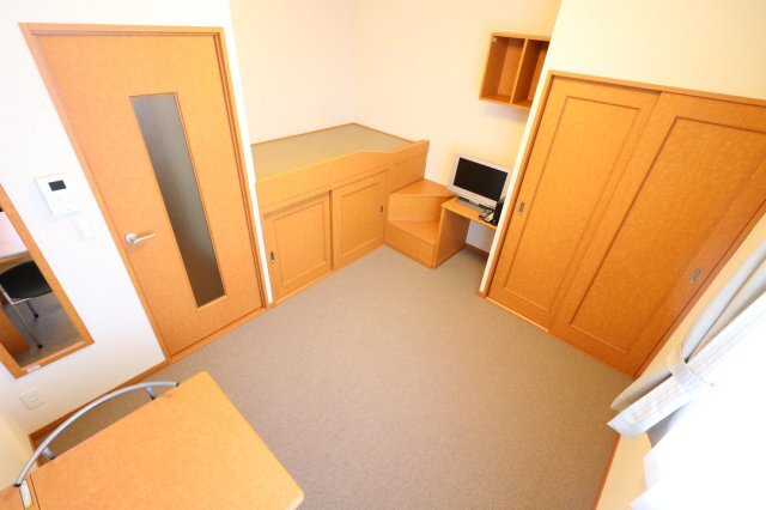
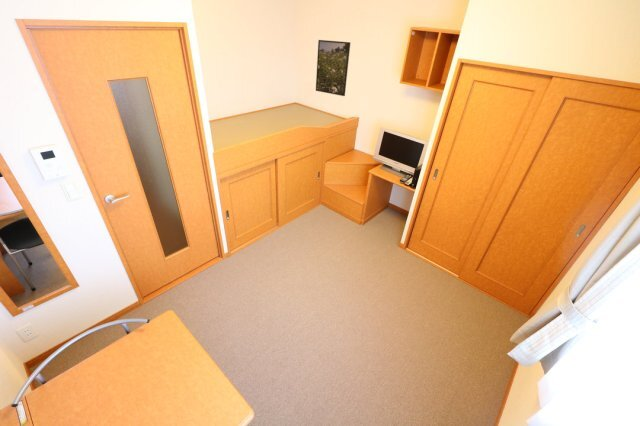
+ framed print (331, 68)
